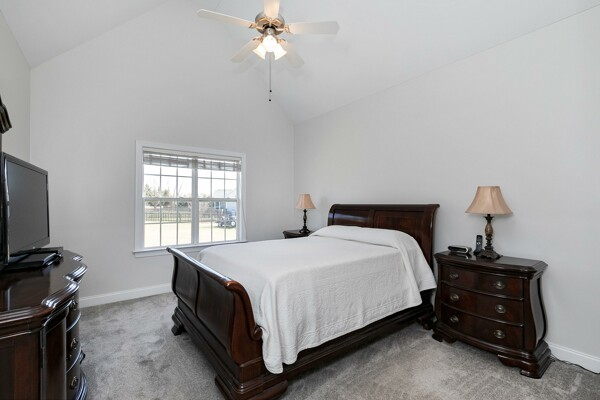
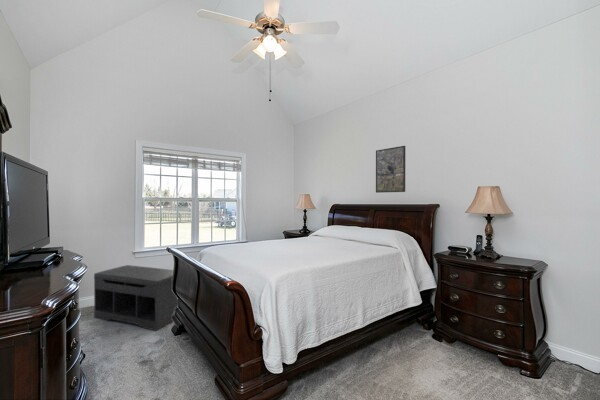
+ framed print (389, 170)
+ bench (140, 294)
